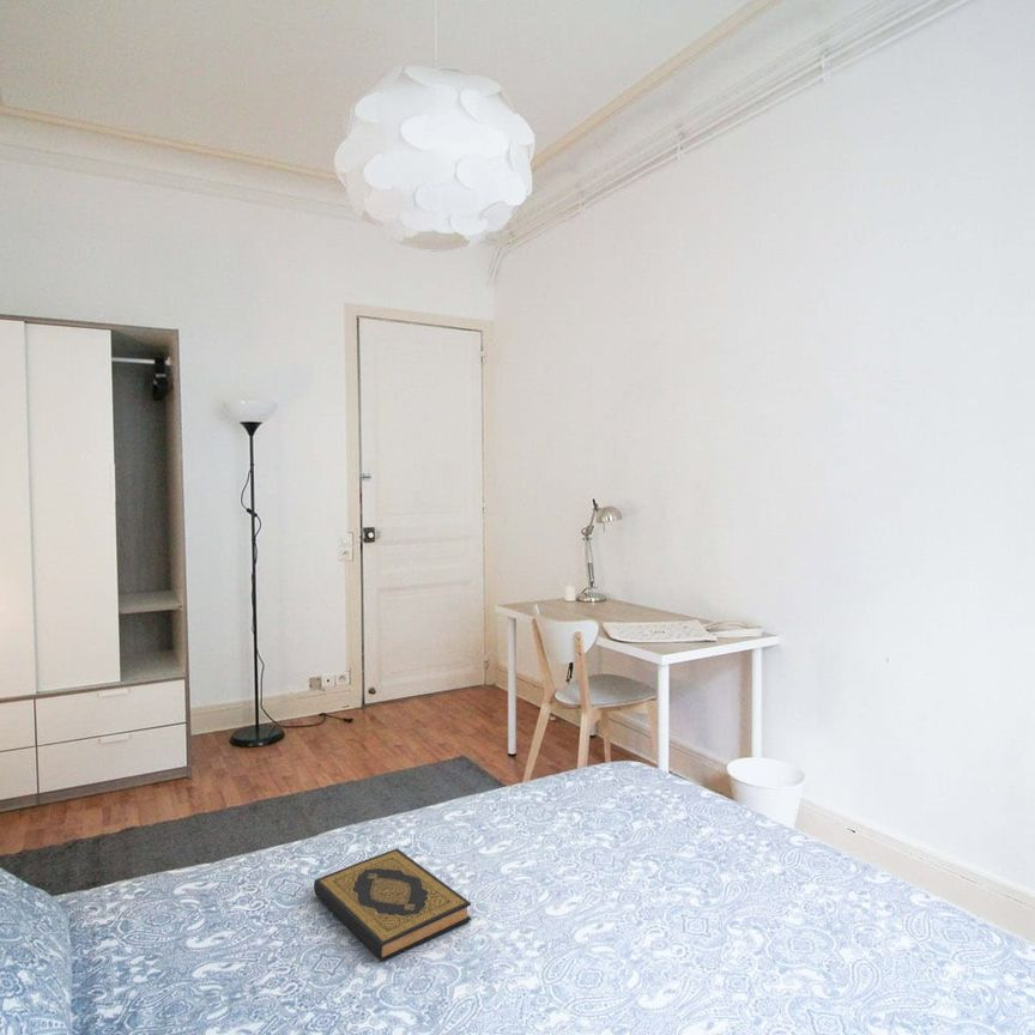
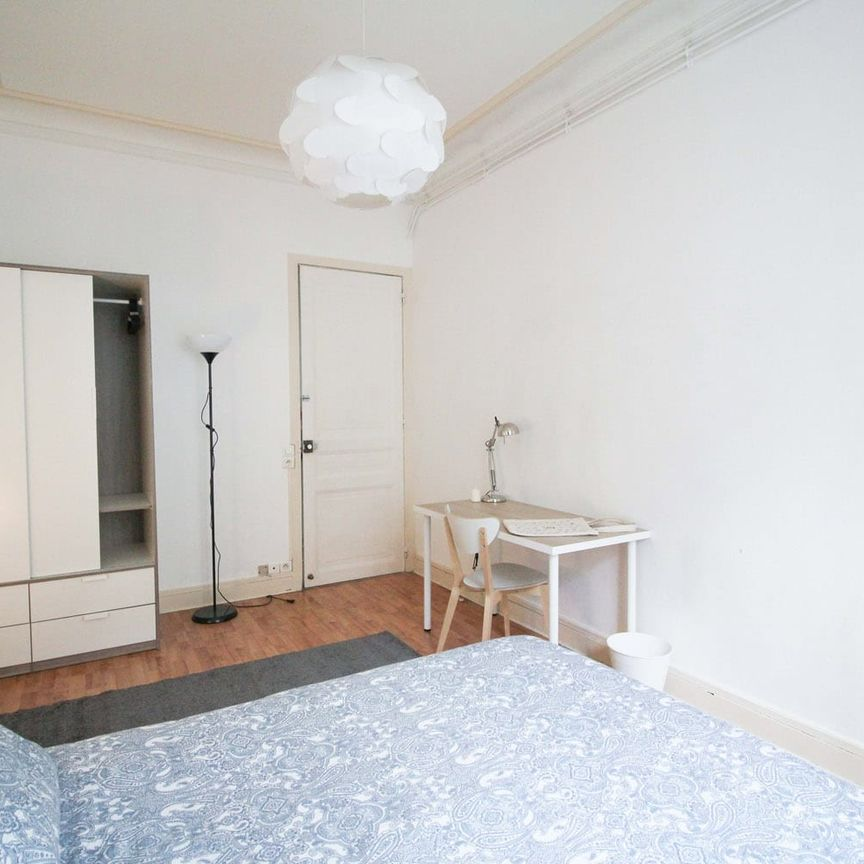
- hardback book (389, 898)
